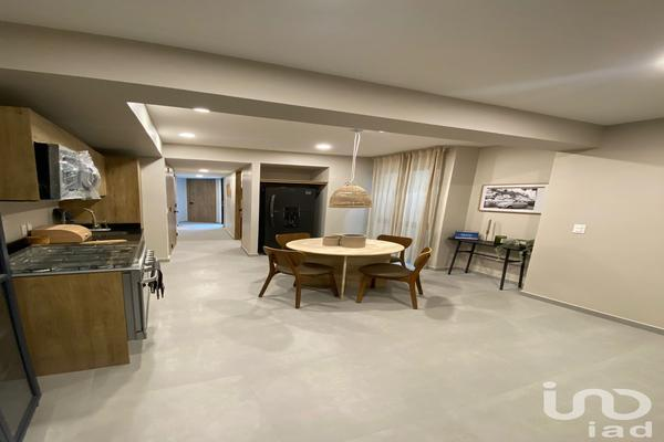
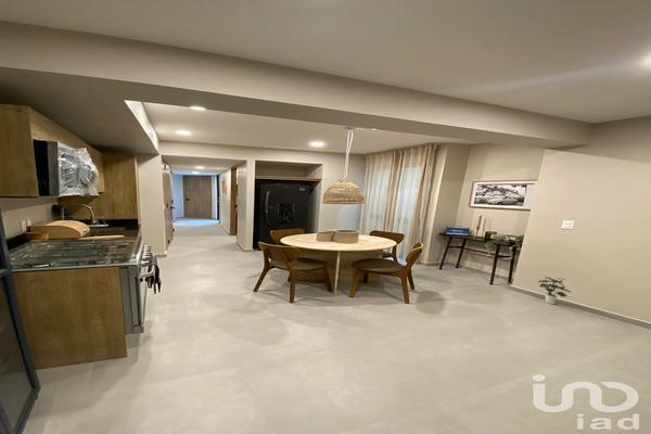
+ potted plant (552, 290)
